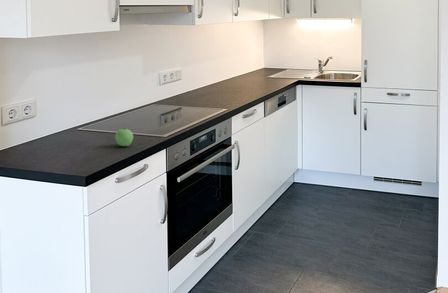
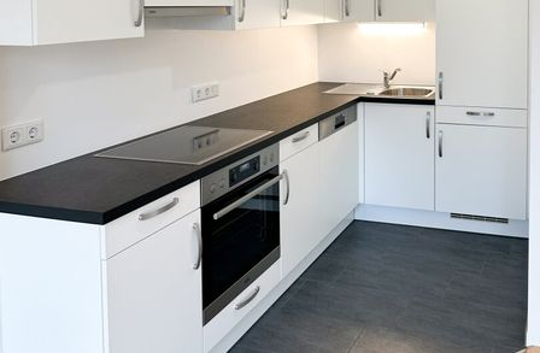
- apple (124, 136)
